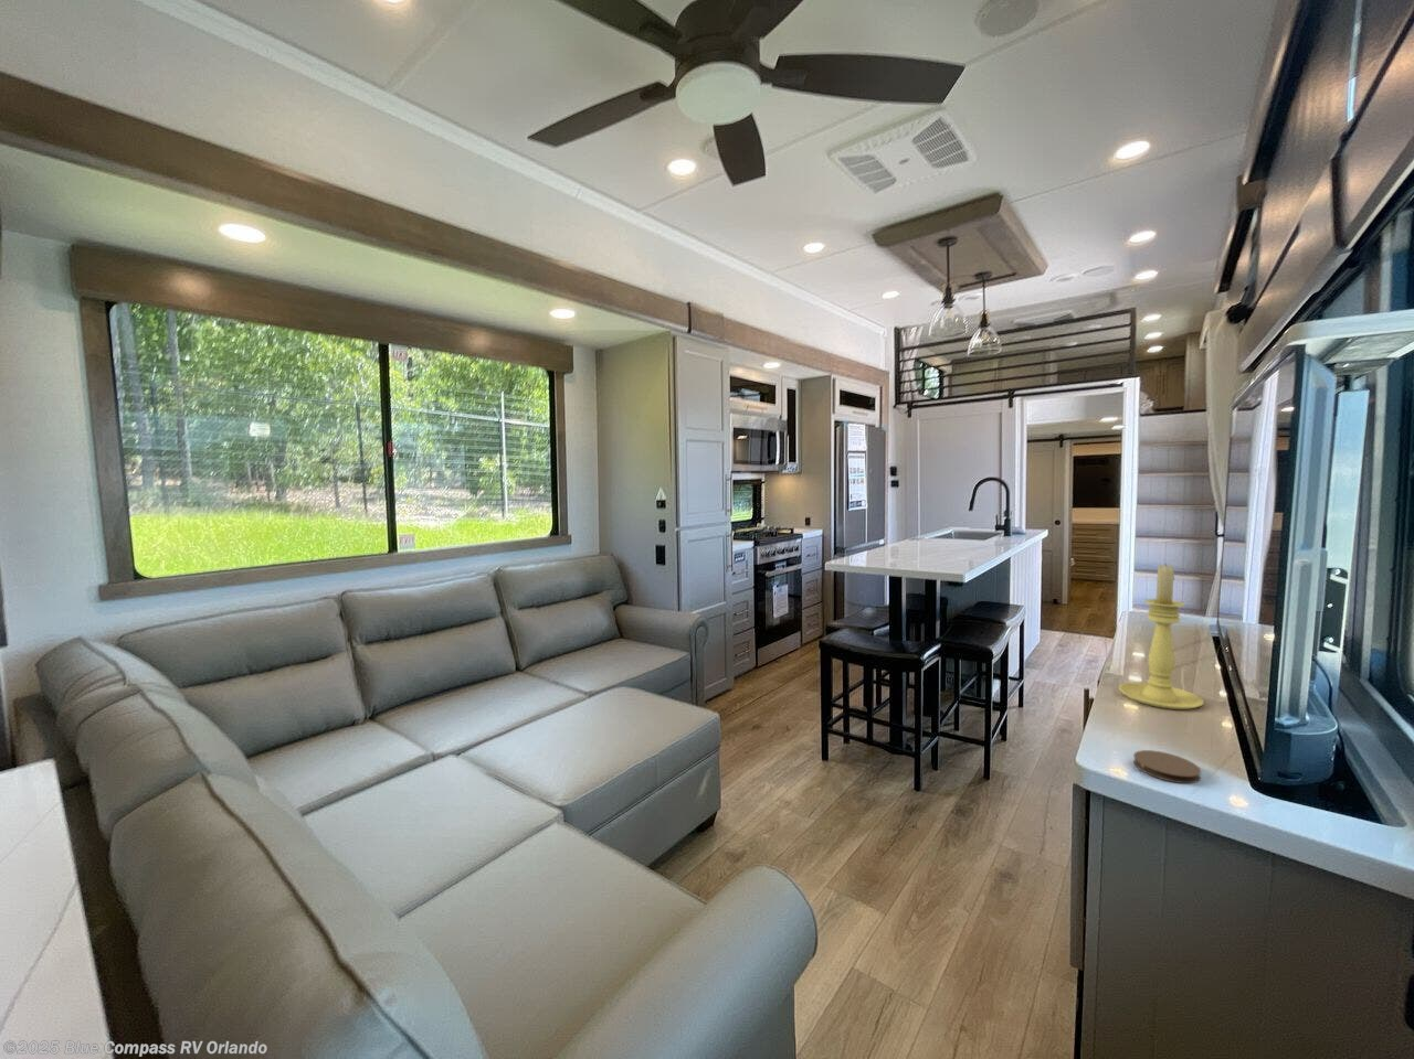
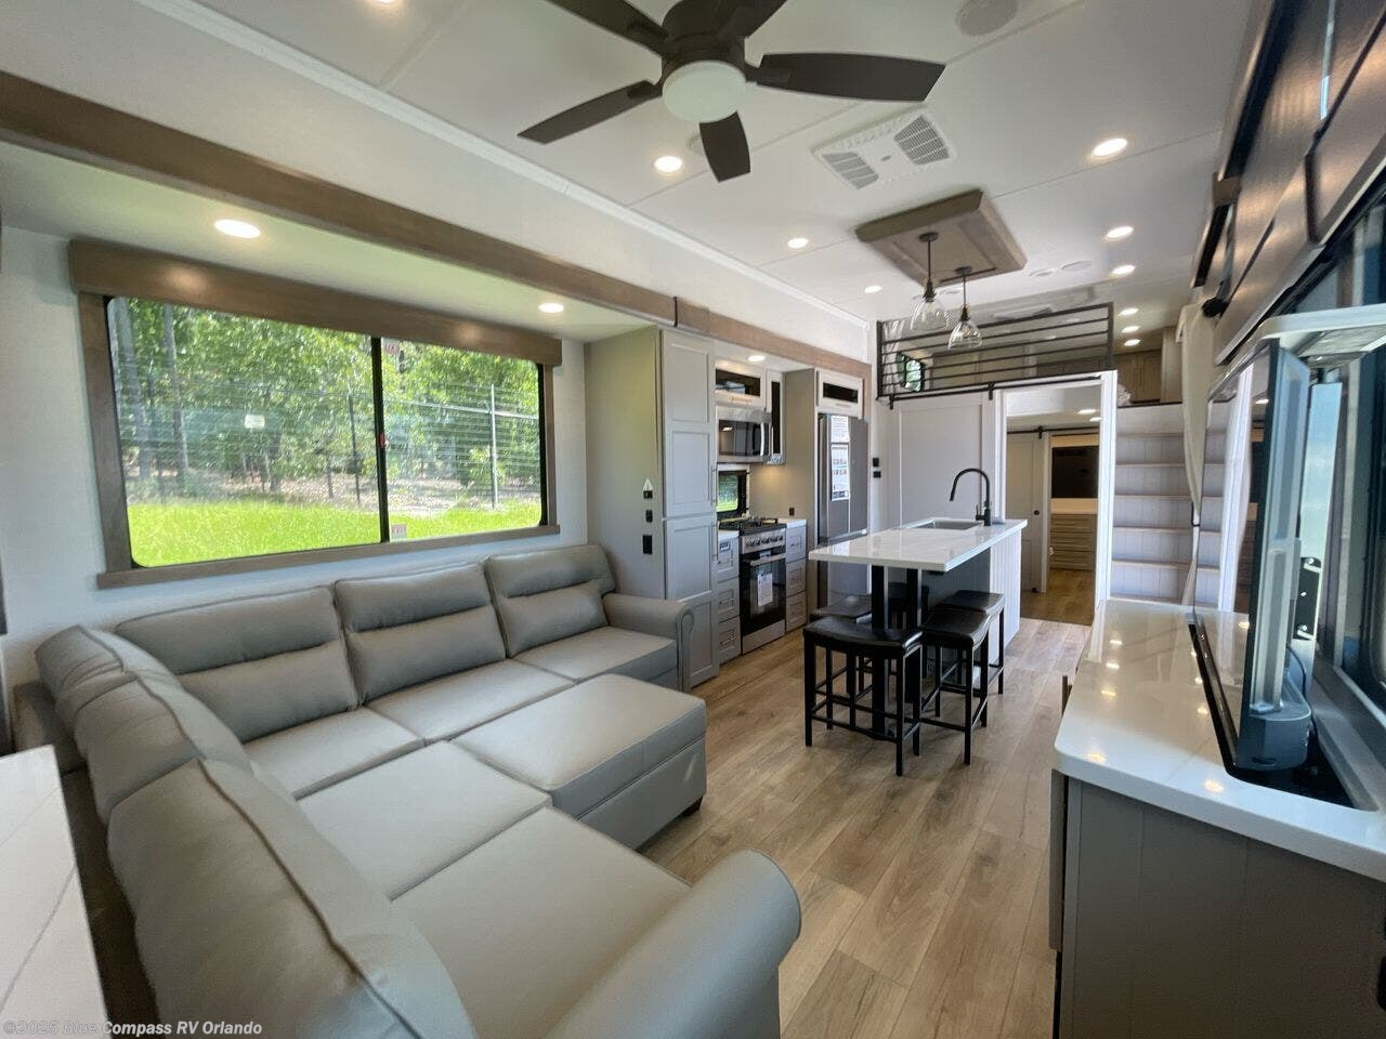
- coaster (1166, 765)
- candle holder (1162, 631)
